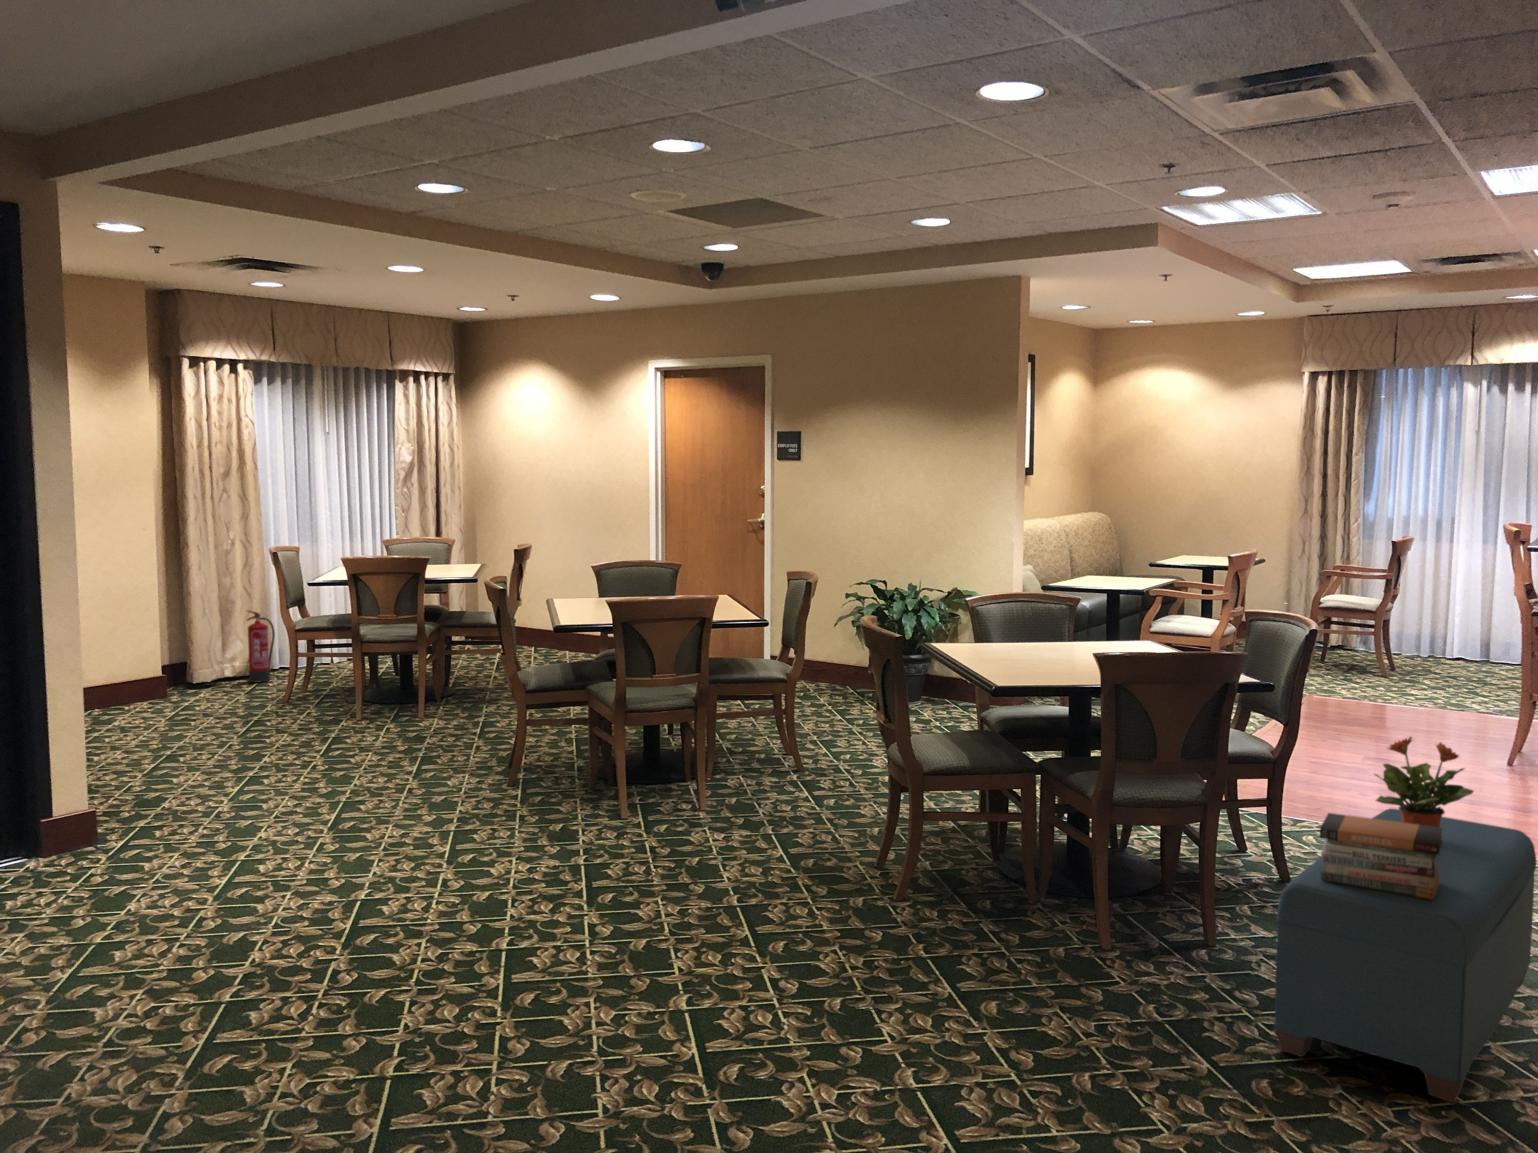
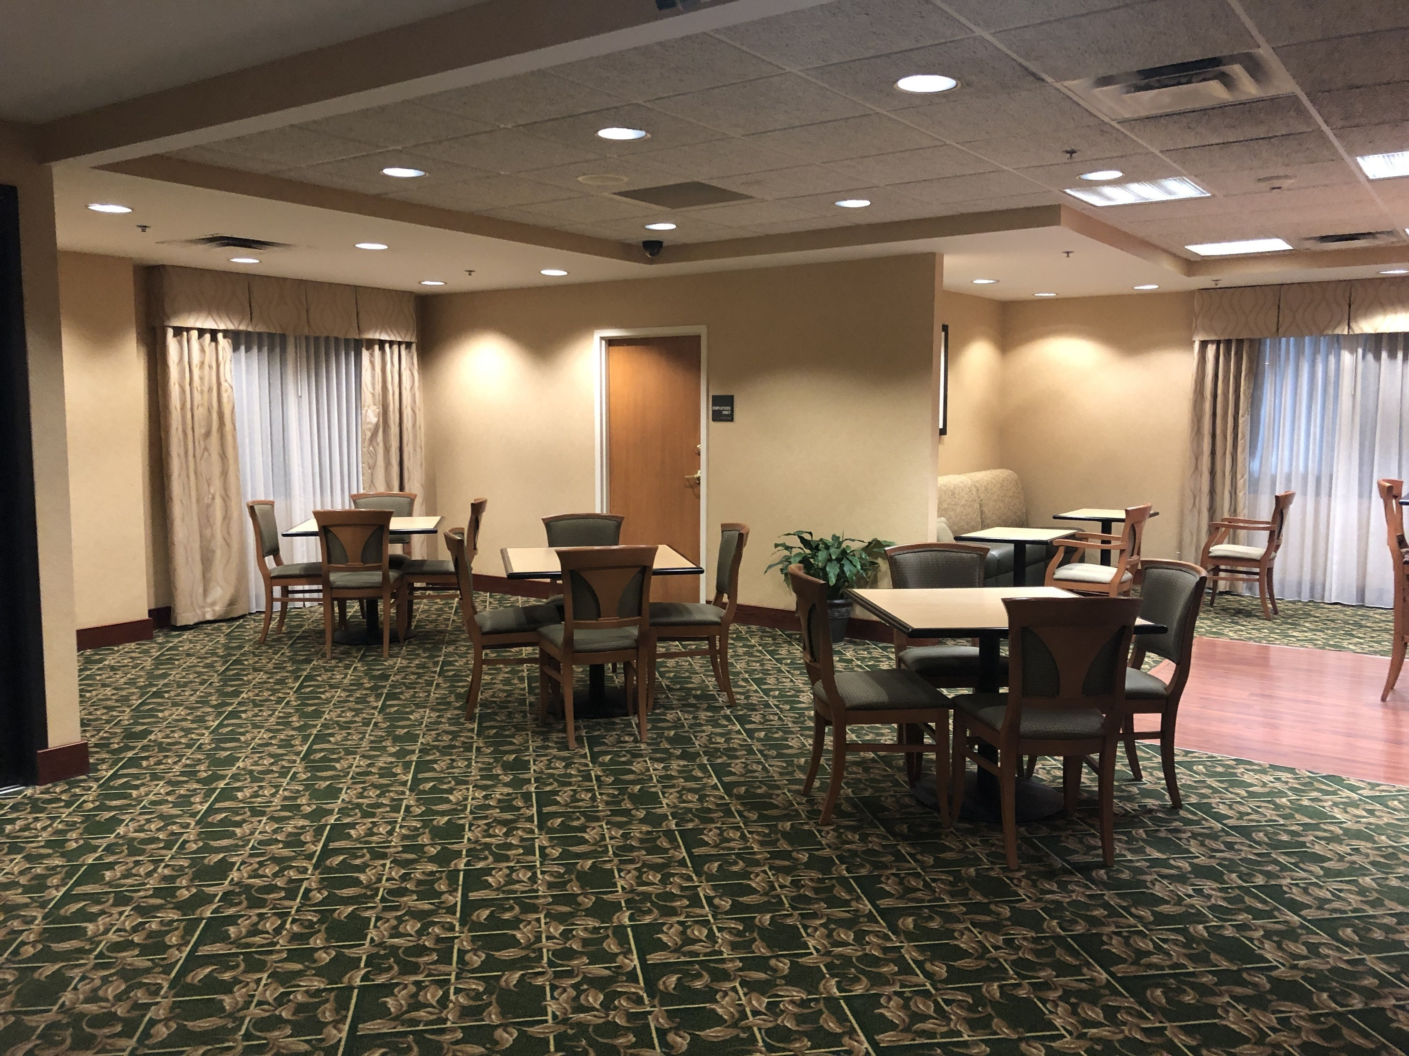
- book stack (1379, 853)
- potted plant (1423, 790)
- bench (1413, 934)
- fire extinguisher (262, 644)
